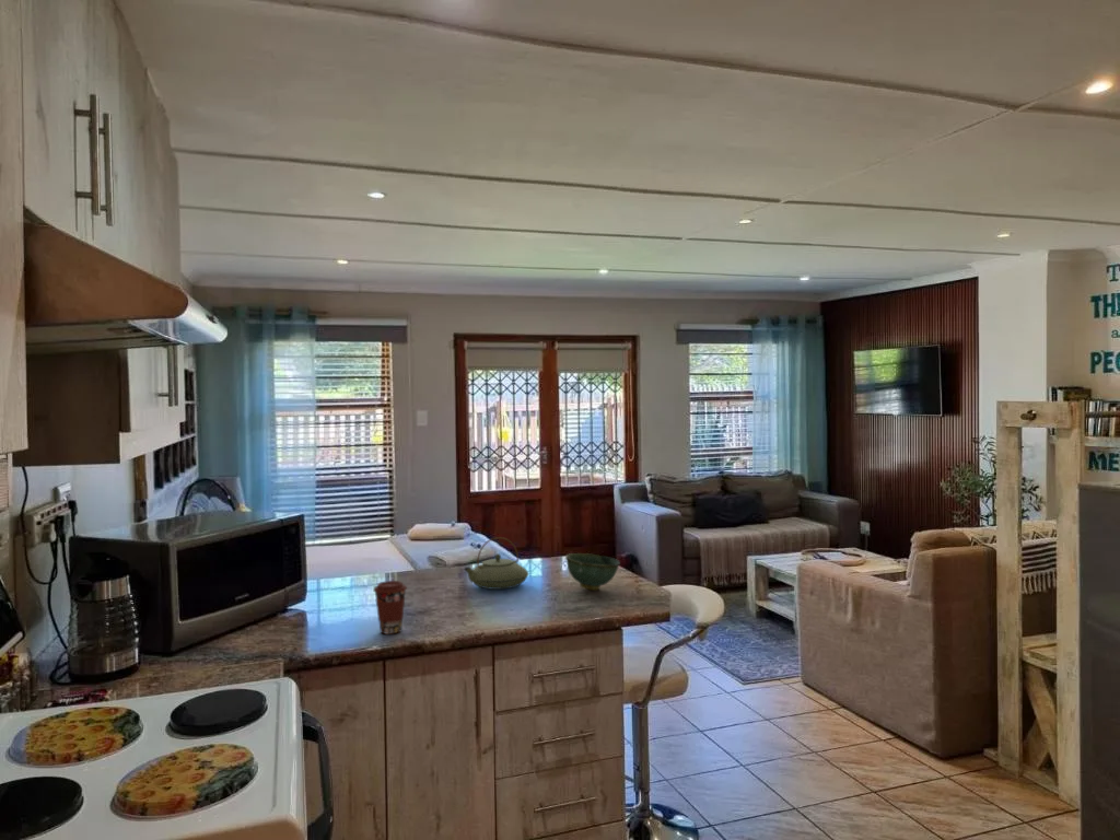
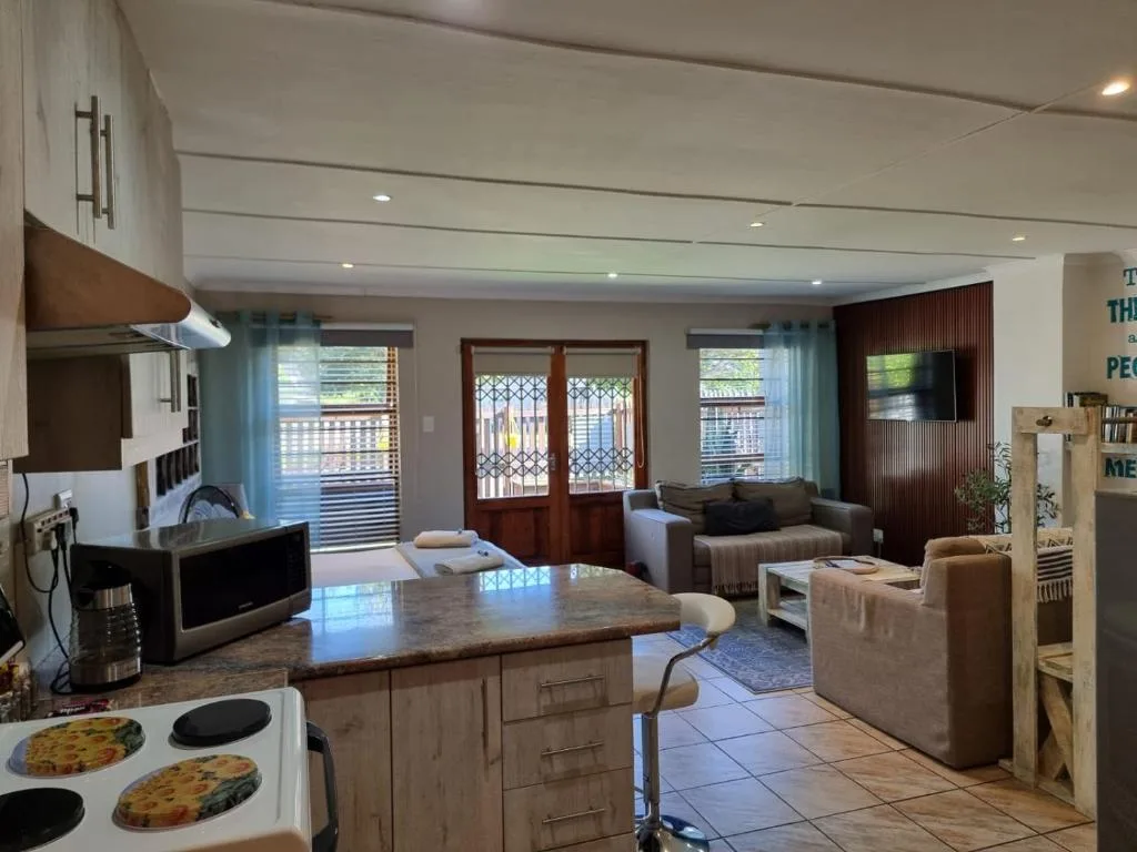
- coffee cup (390, 607)
- bowl (593, 572)
- teapot (494, 561)
